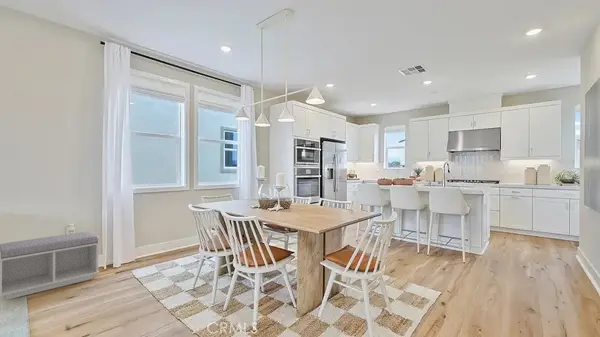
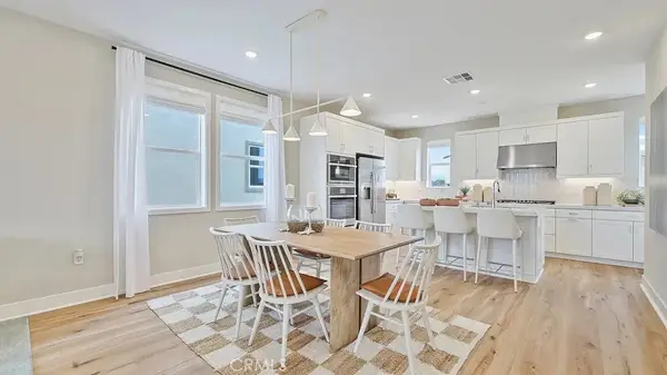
- bench (50, 261)
